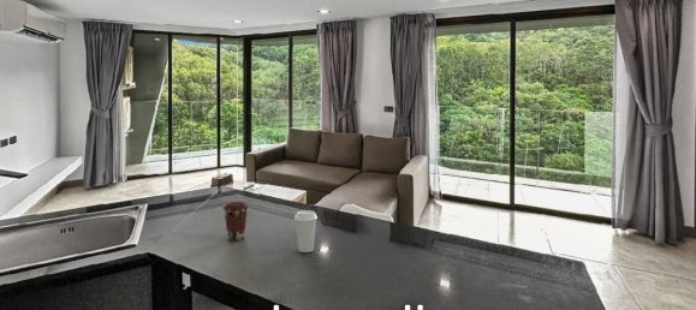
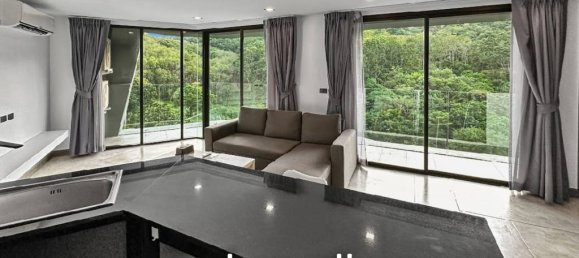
- coffee cup (305, 231)
- coffee cup (236, 220)
